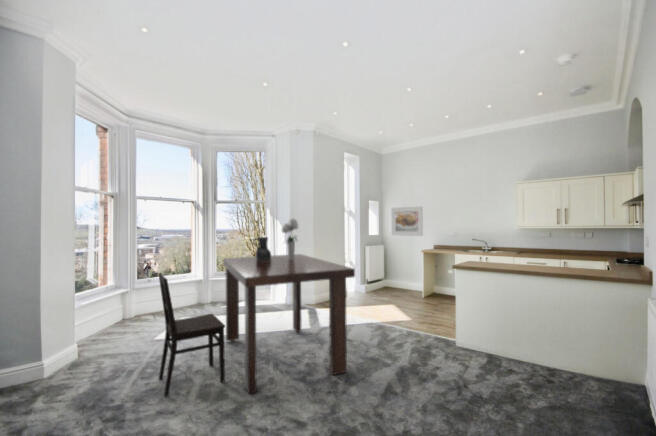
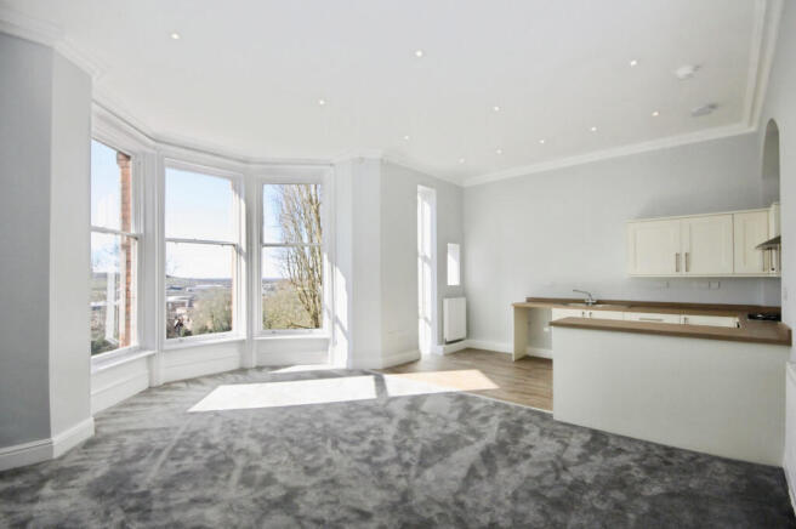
- dining table (293, 309)
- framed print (406, 221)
- vase (262, 248)
- dining chair (191, 326)
- bouquet (289, 238)
